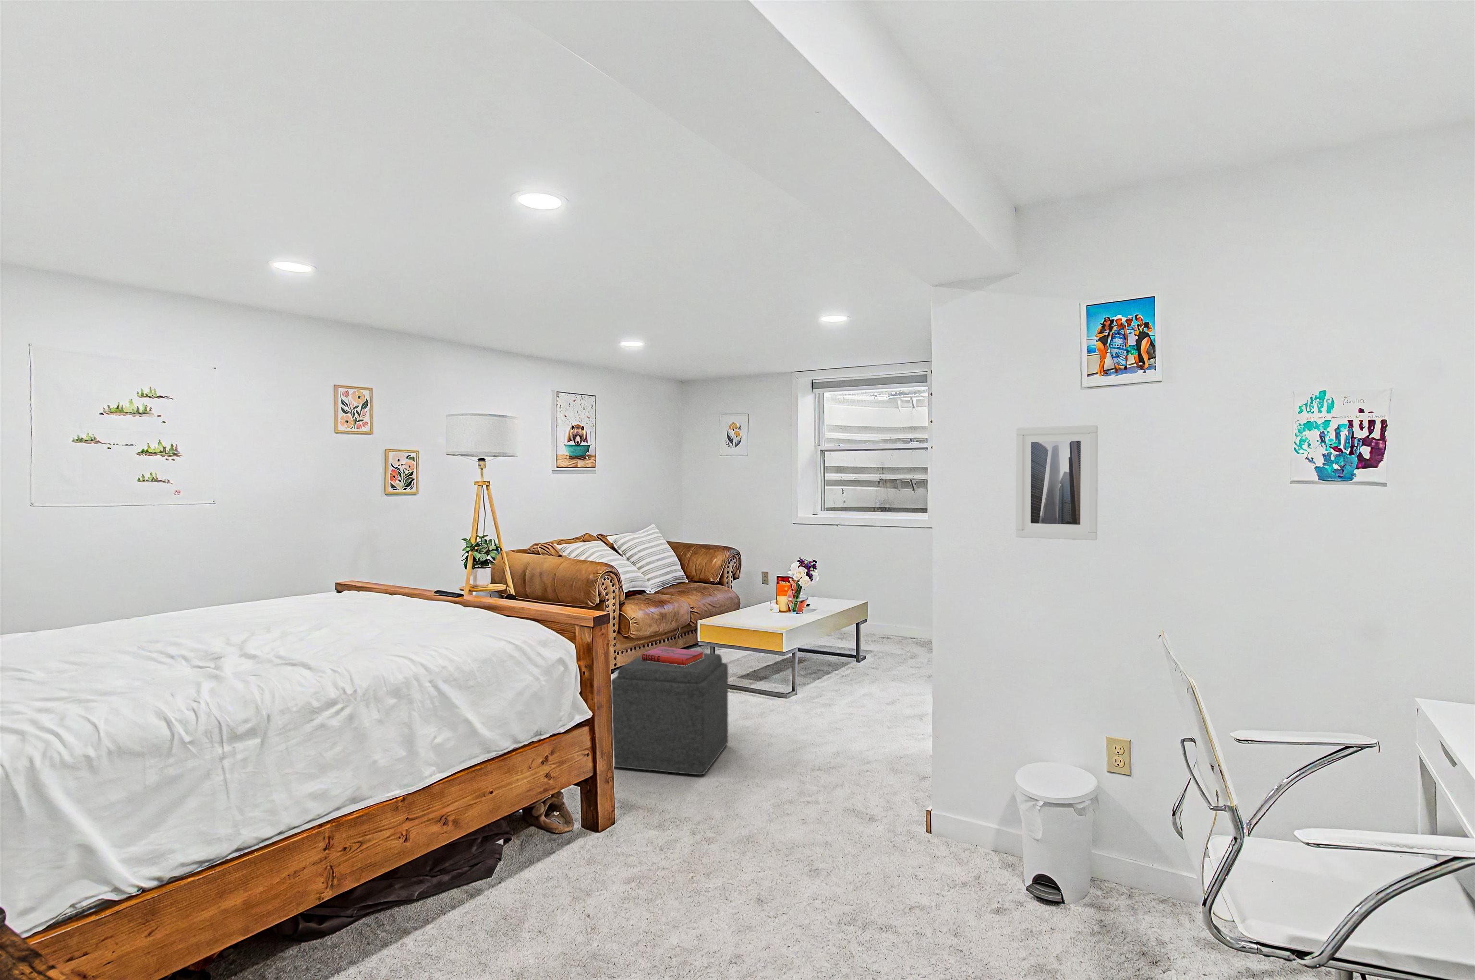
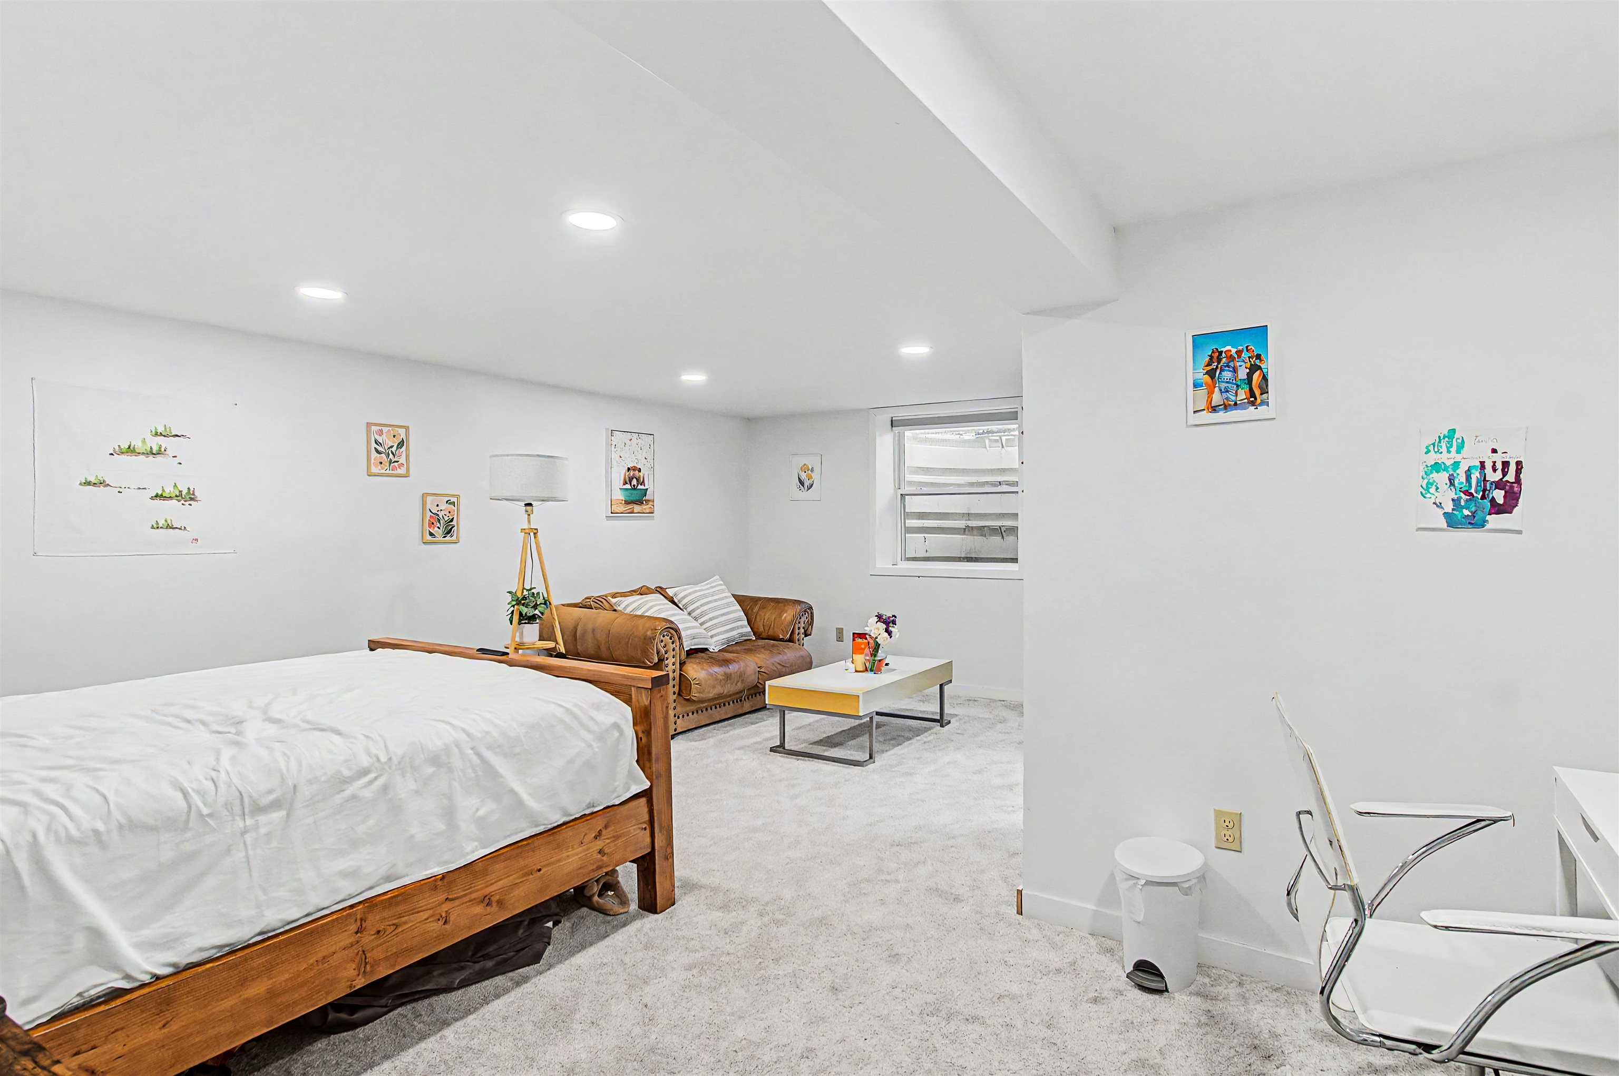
- ottoman (672, 707)
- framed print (1055, 482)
- hardback book (673, 655)
